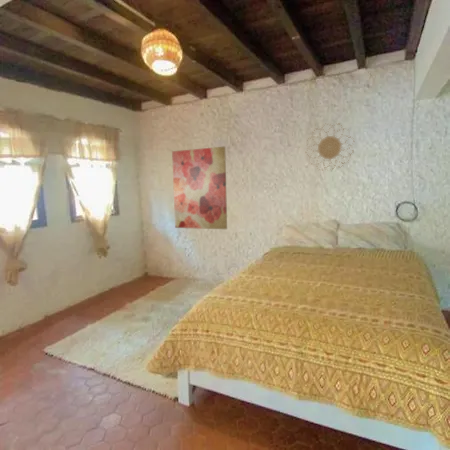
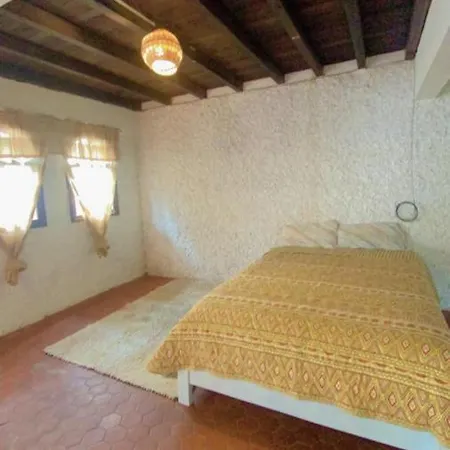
- decorative wall piece (329, 147)
- wall art (199, 189)
